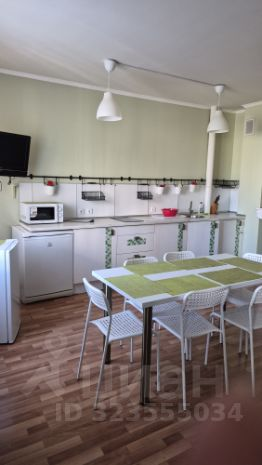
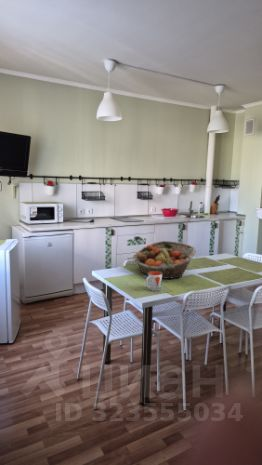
+ mug (152, 281)
+ fruit basket (164, 258)
